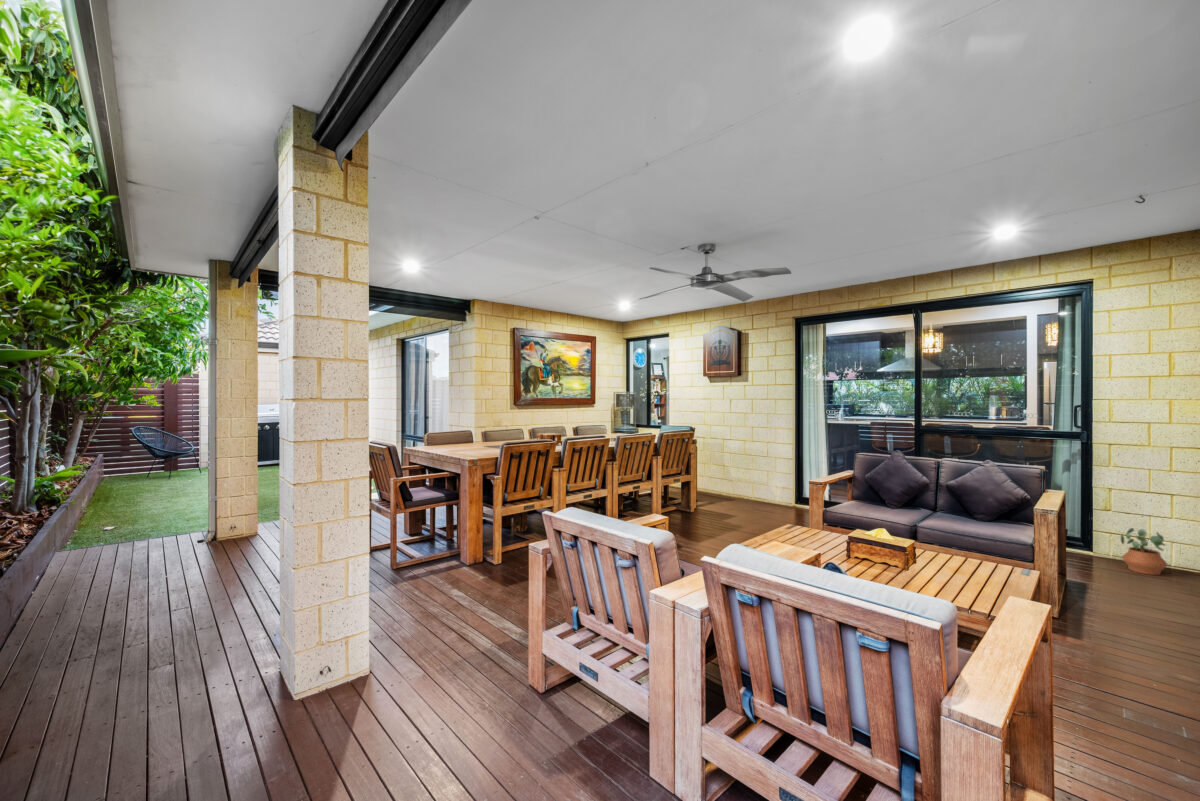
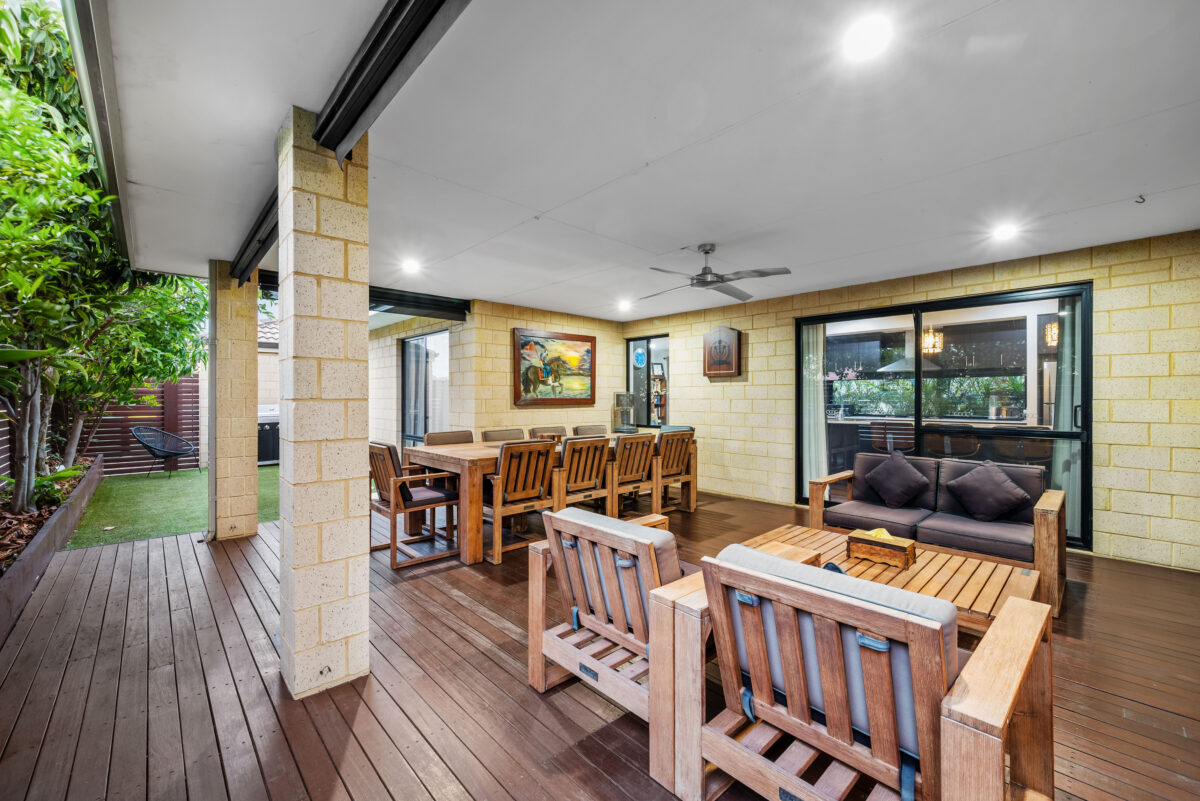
- potted plant (1143, 549)
